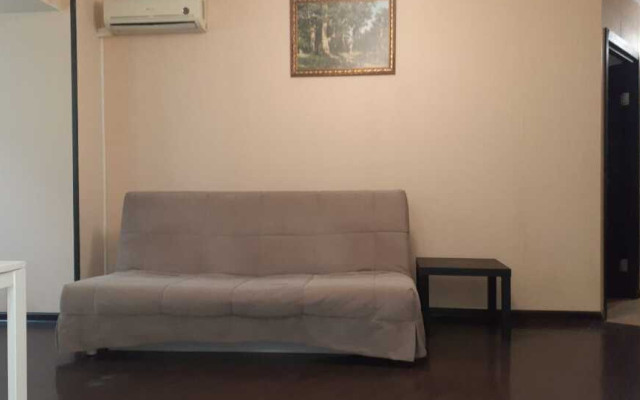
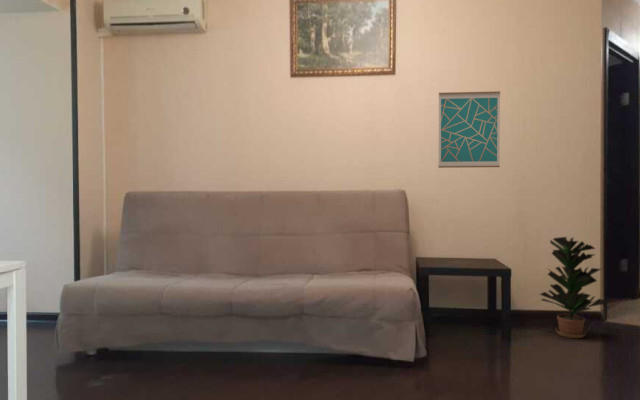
+ wall art (469, 129)
+ potted plant (568, 285)
